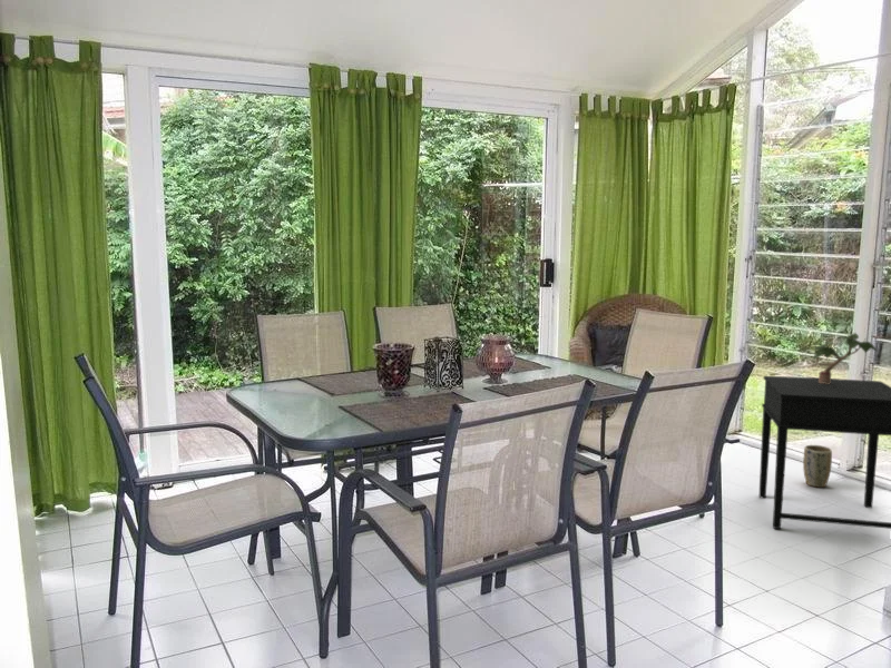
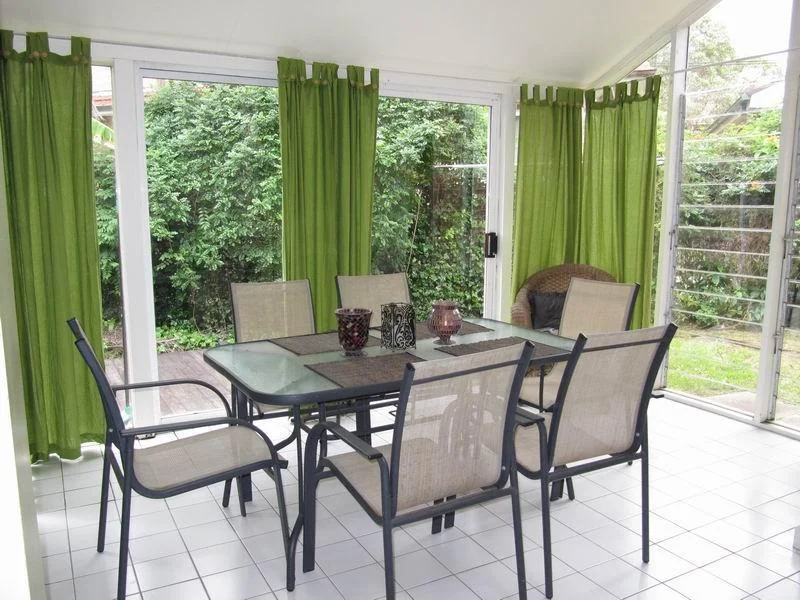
- plant pot (816, 465)
- side table (828, 431)
- potted plant (844, 357)
